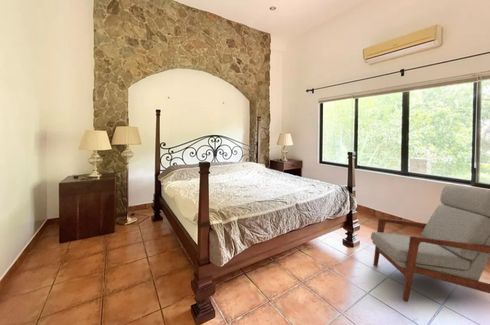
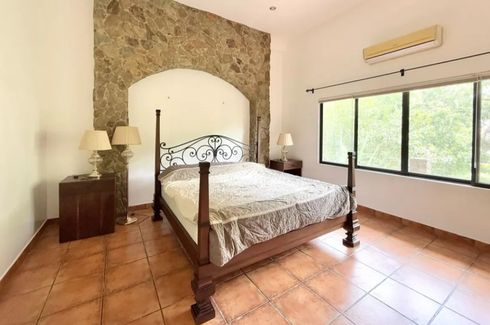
- armchair (430, 235)
